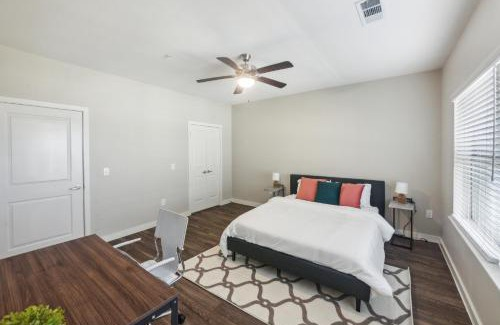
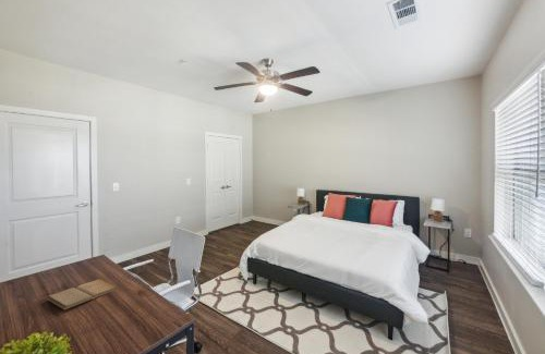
+ book (84, 292)
